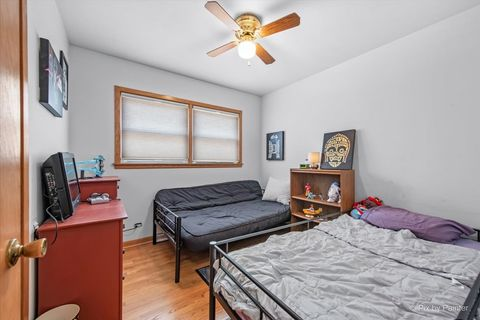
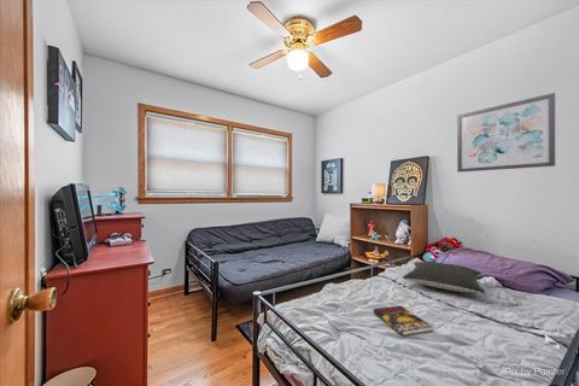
+ book (400, 318)
+ pillow (443, 275)
+ wall art (499, 138)
